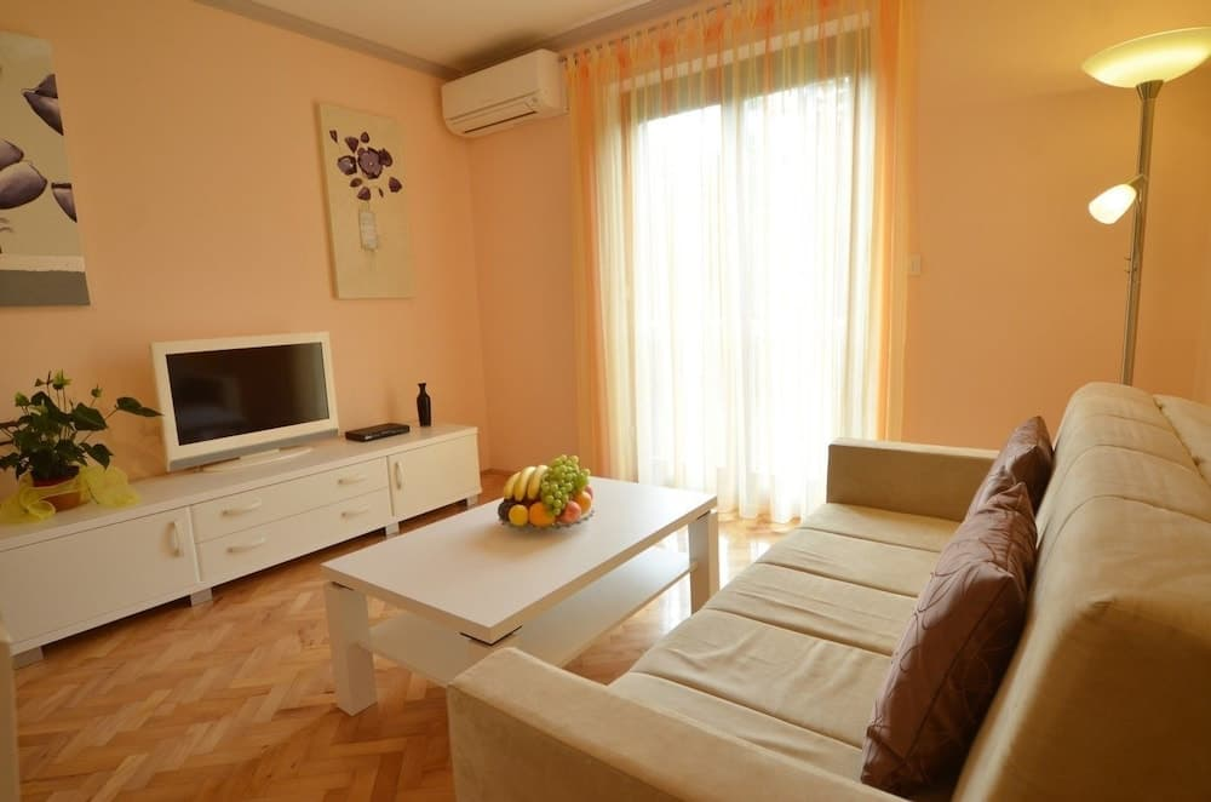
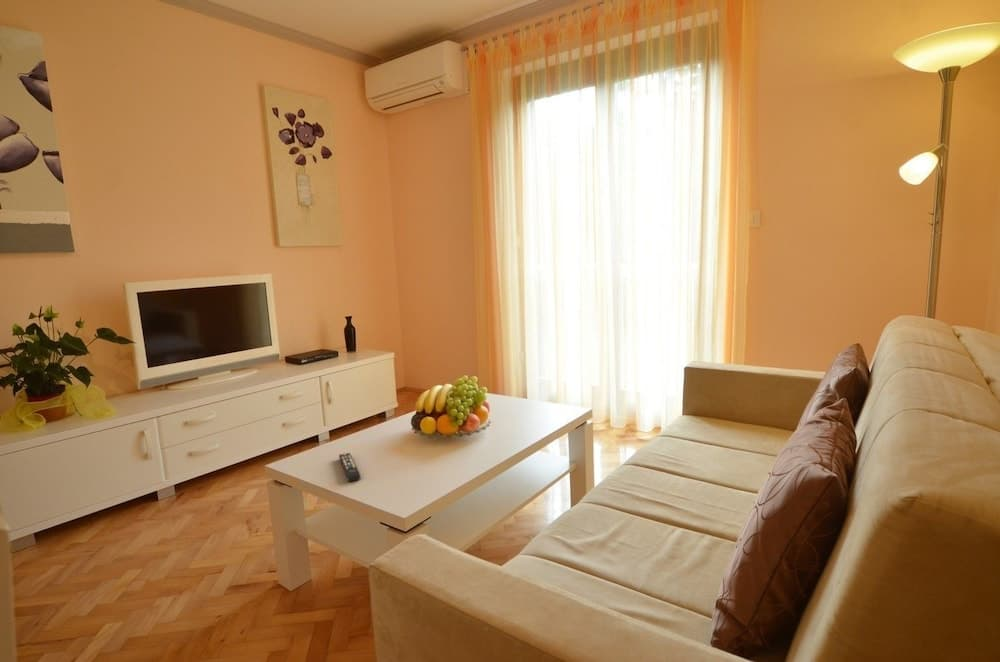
+ remote control (349, 466)
